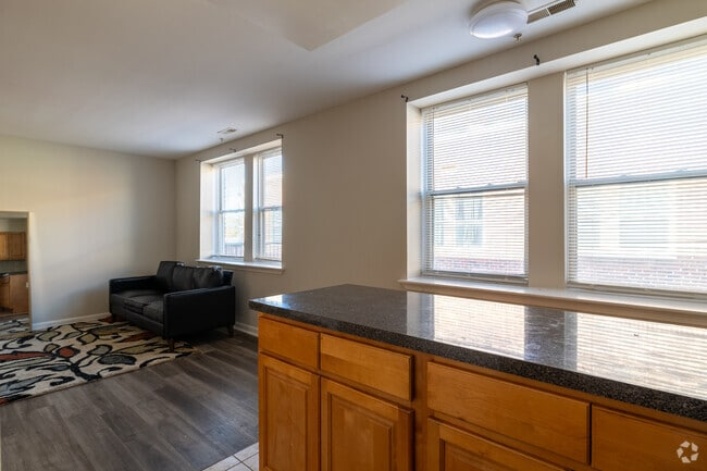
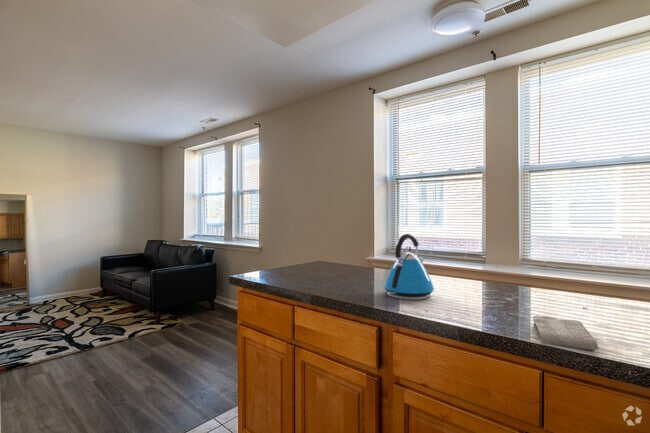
+ kettle (407, 264)
+ washcloth (561, 330)
